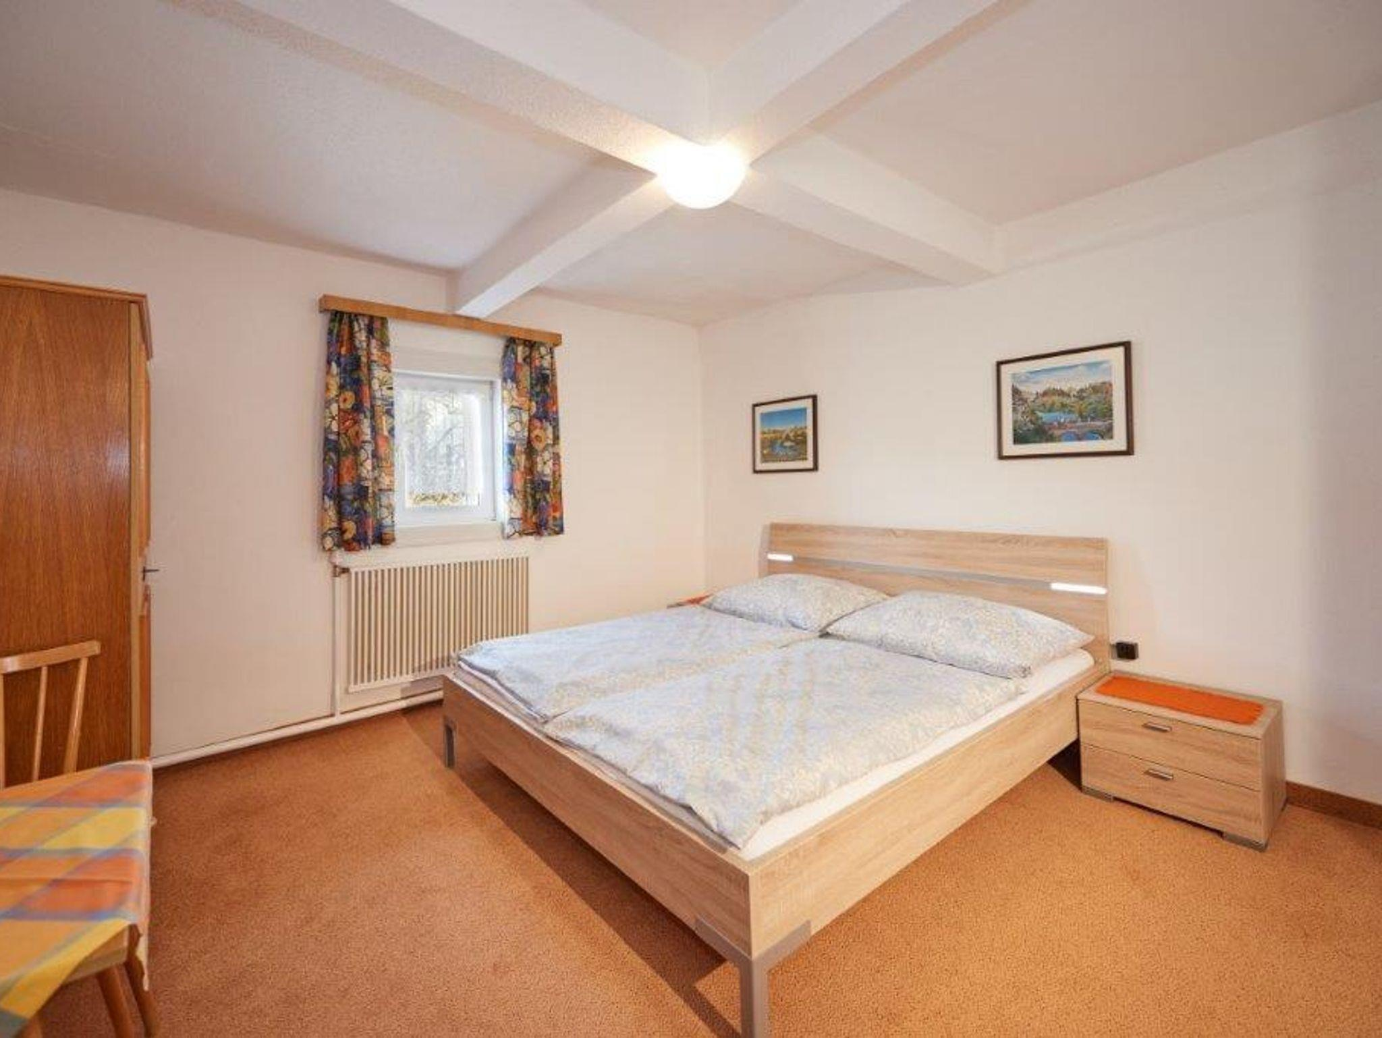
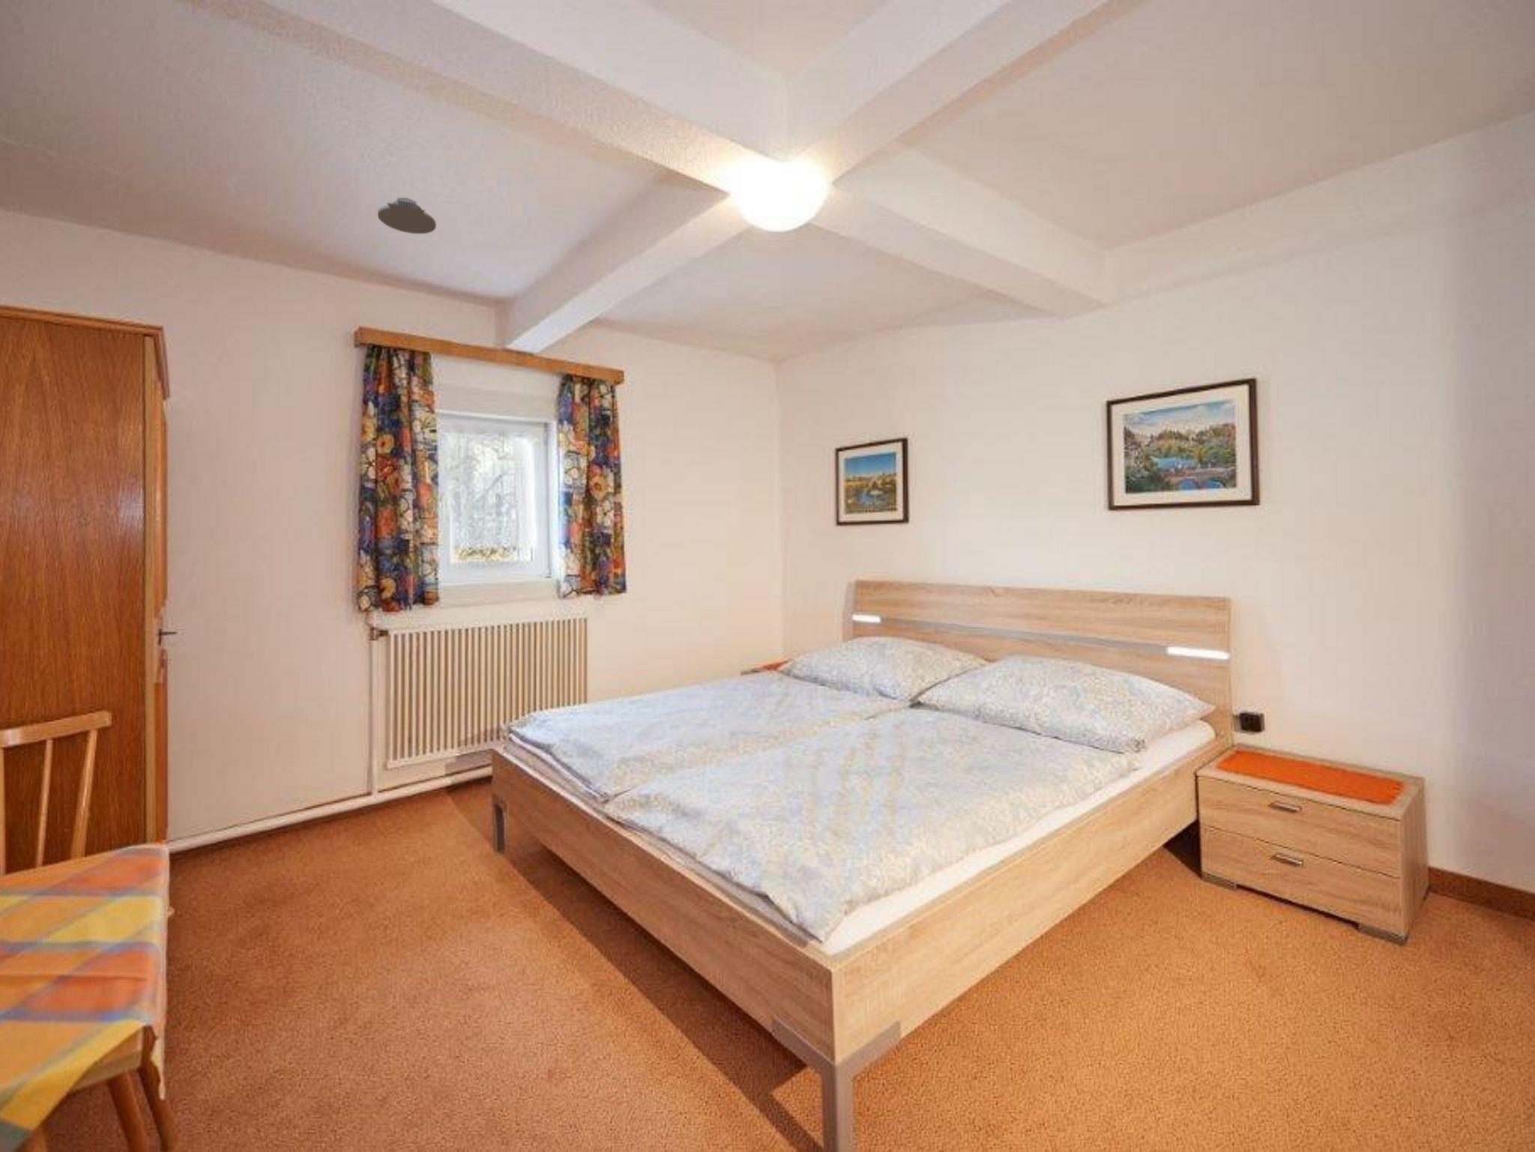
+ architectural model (407, 209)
